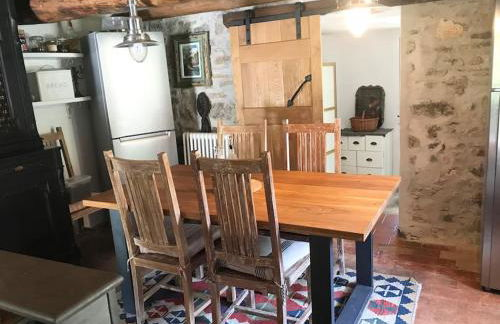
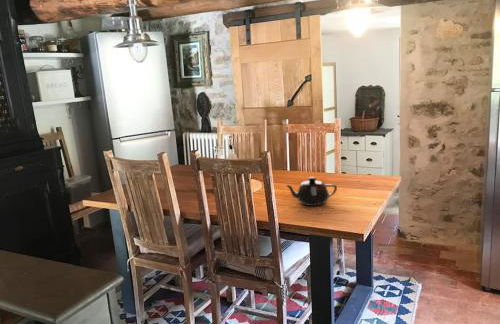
+ teapot (310, 190)
